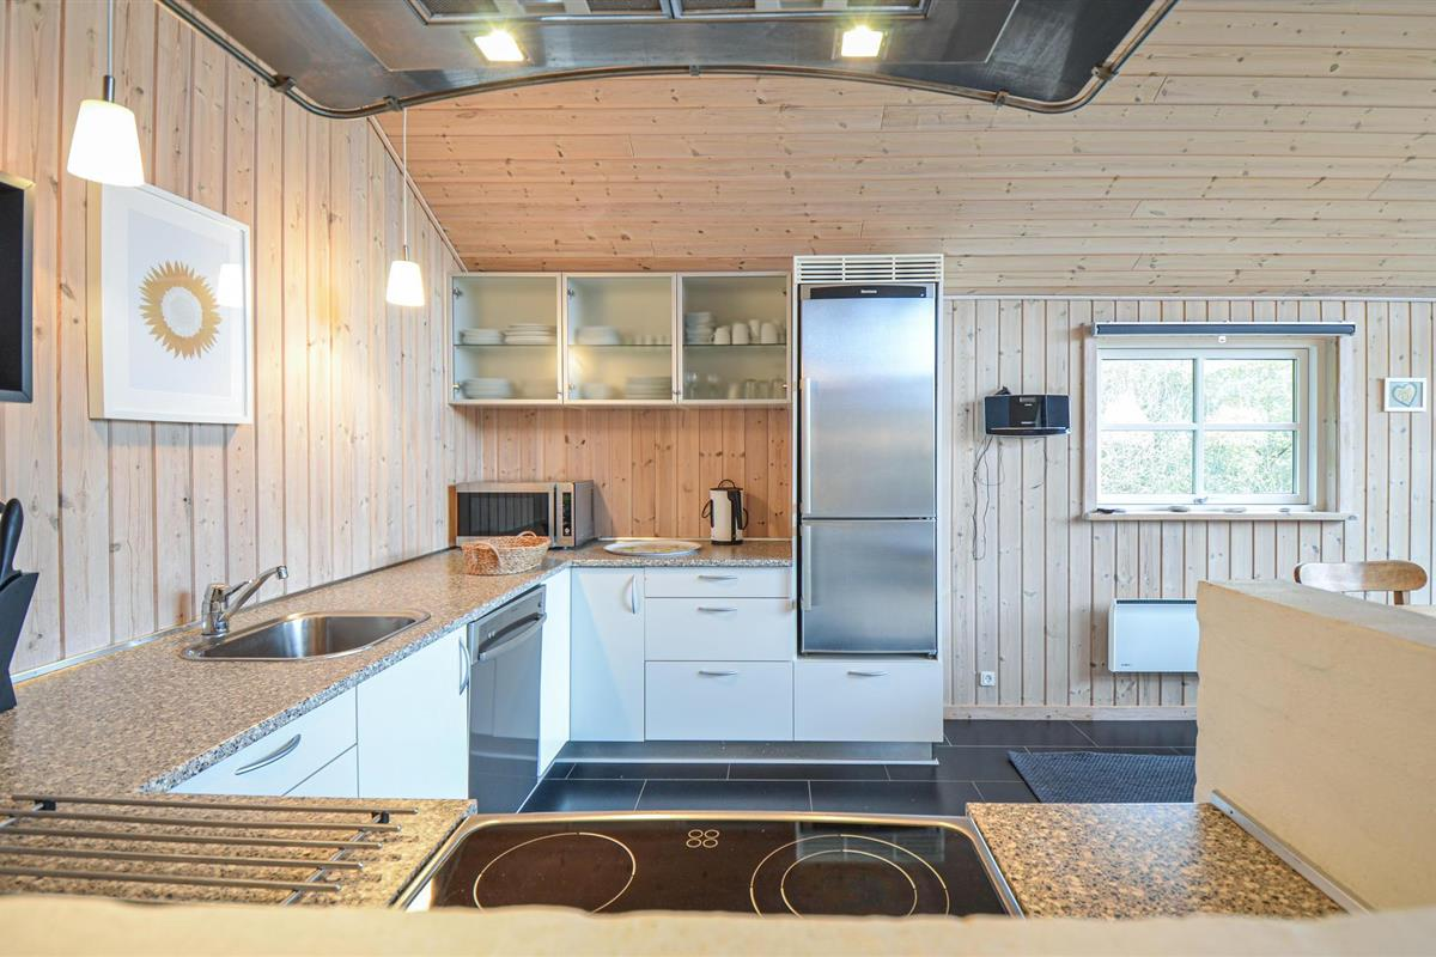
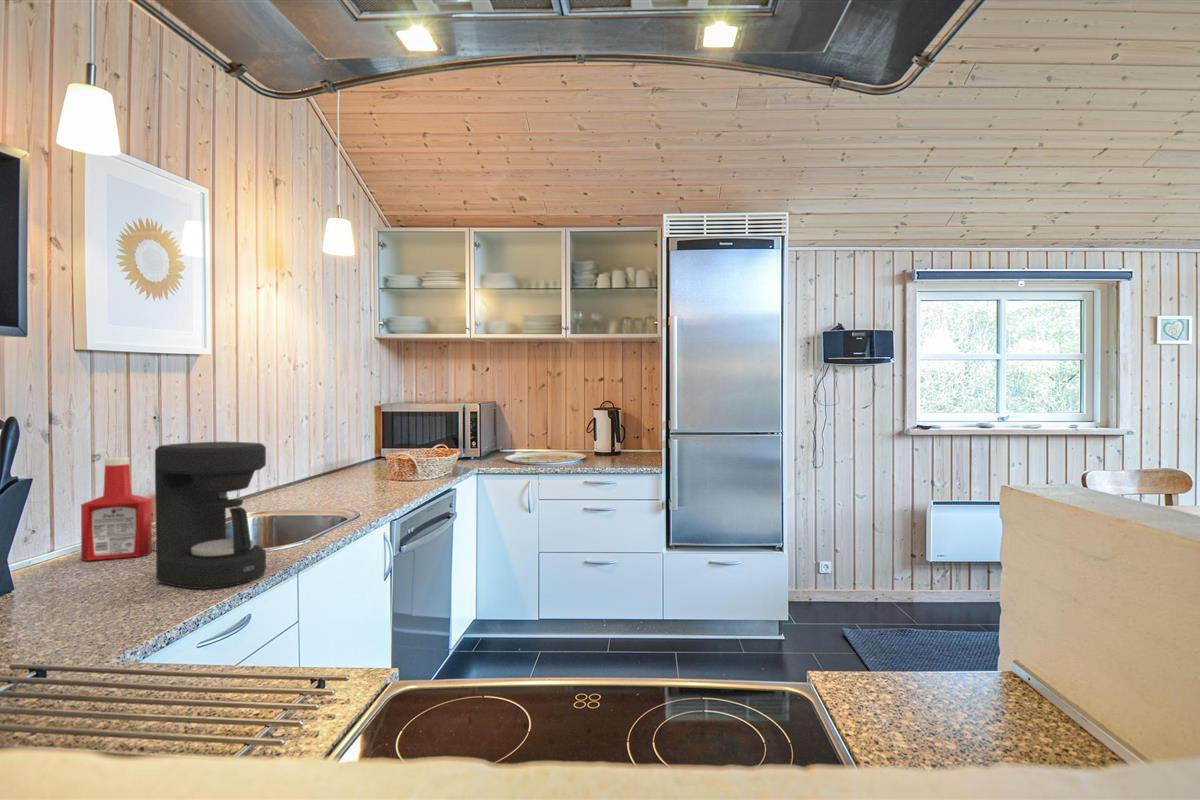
+ soap bottle (117, 506)
+ coffee maker (215, 510)
